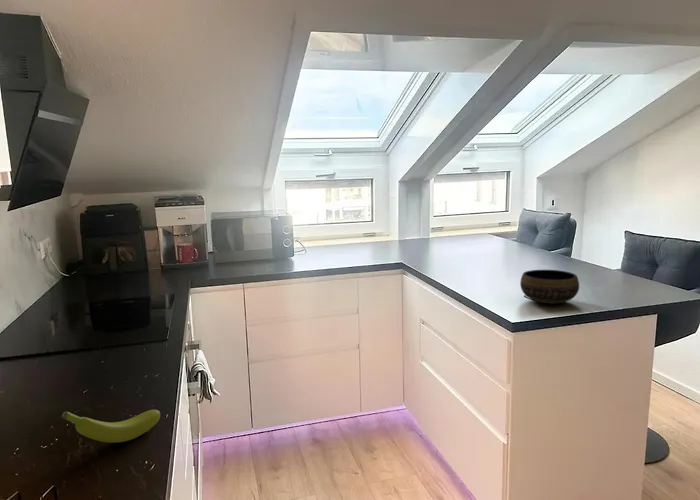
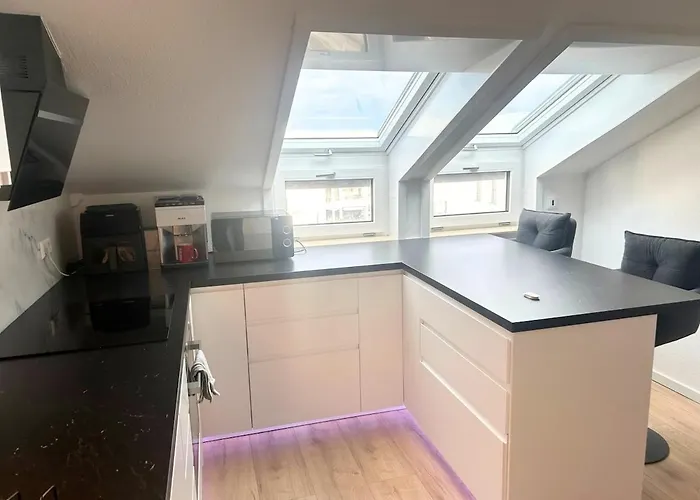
- banana (114, 422)
- bowl (549, 287)
